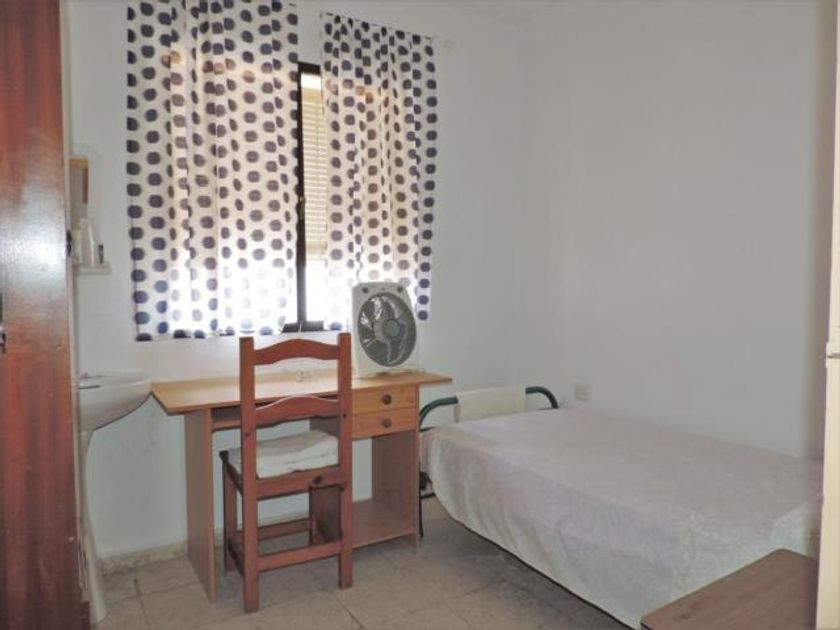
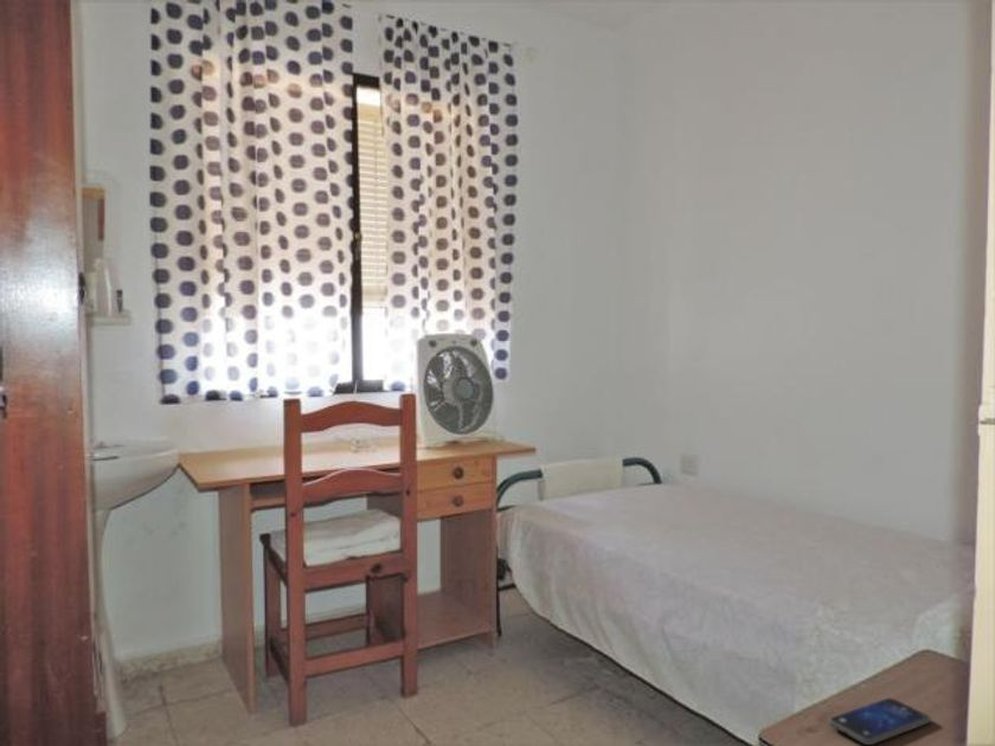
+ smartphone (879, 720)
